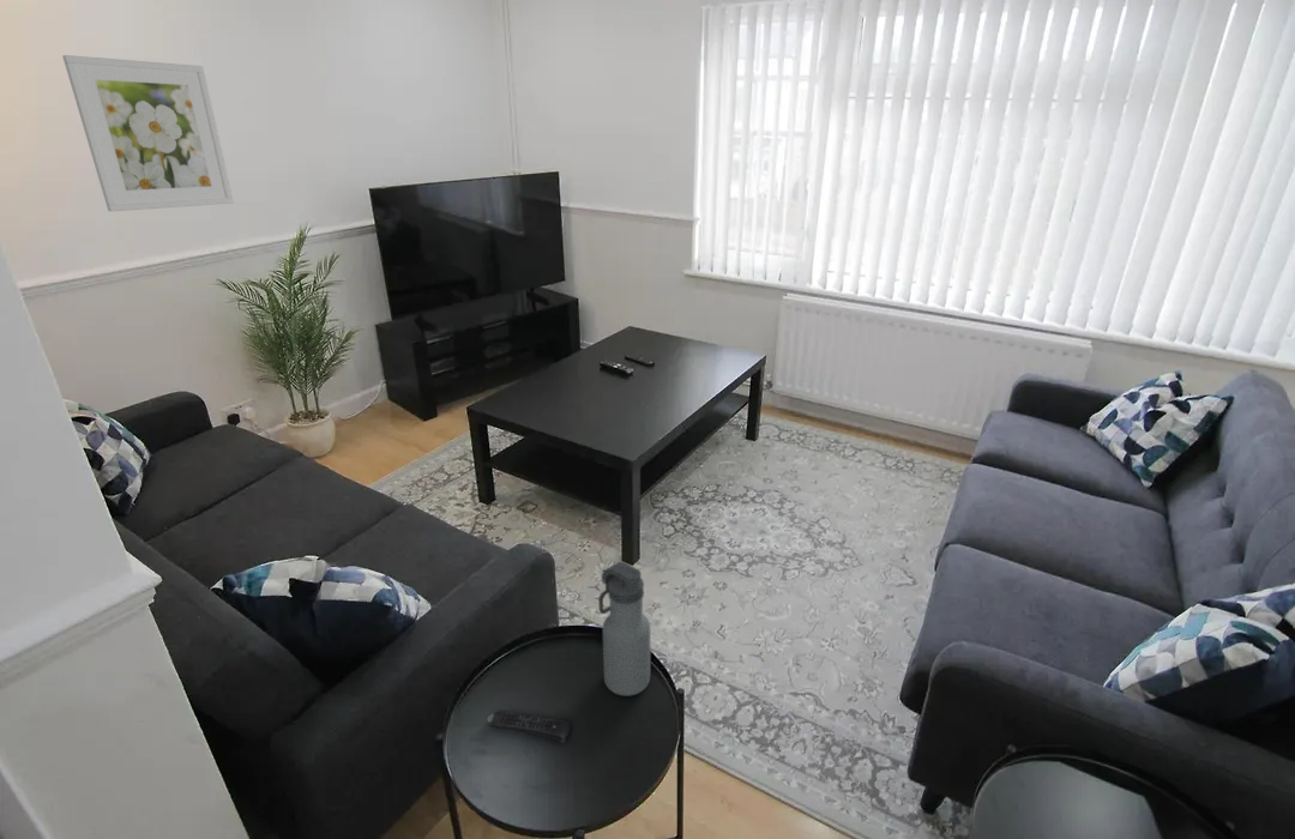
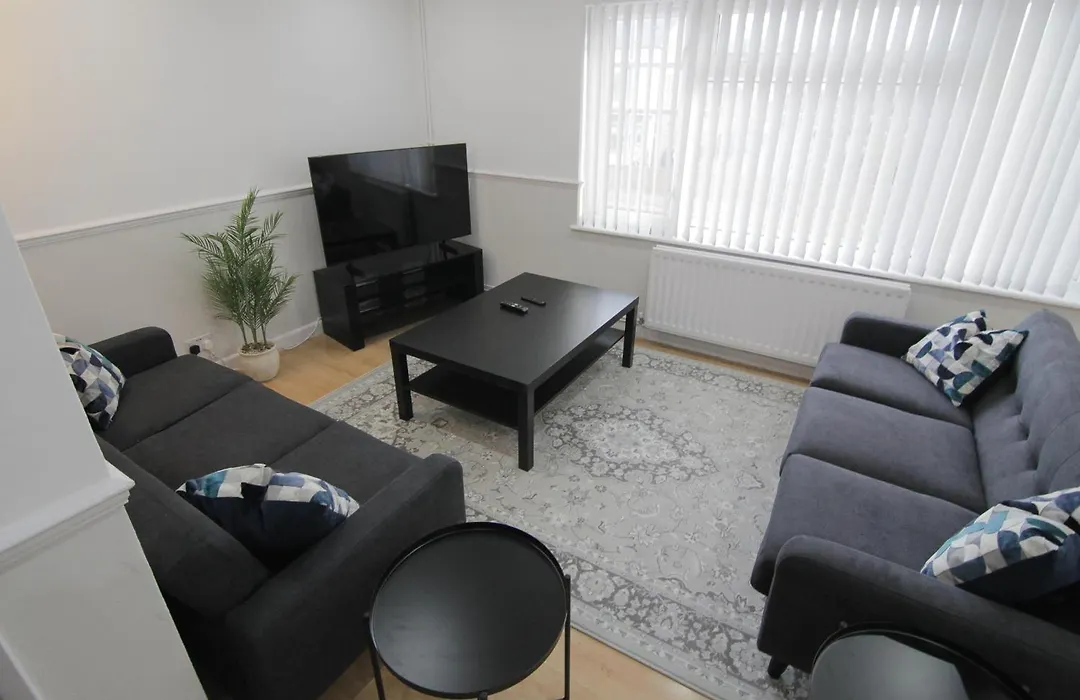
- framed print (156, 137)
- remote control (528, 724)
- water bottle (625, 626)
